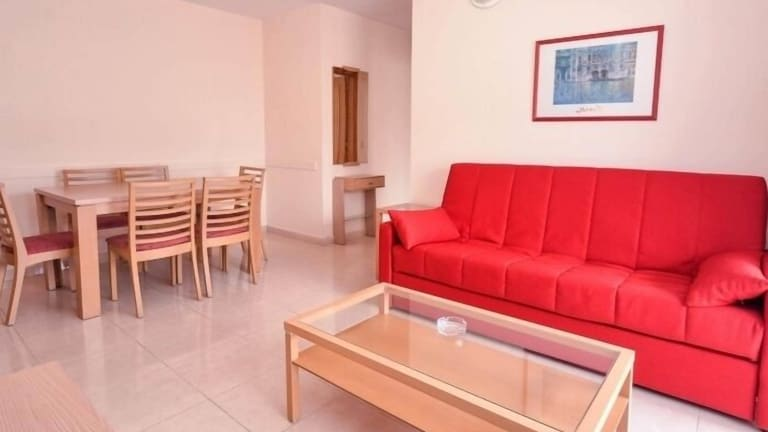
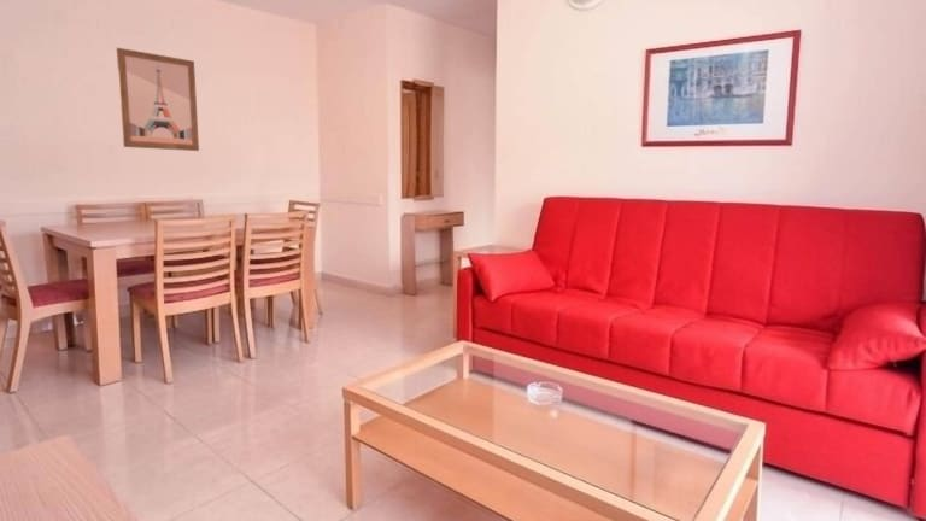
+ wall art (159, 101)
